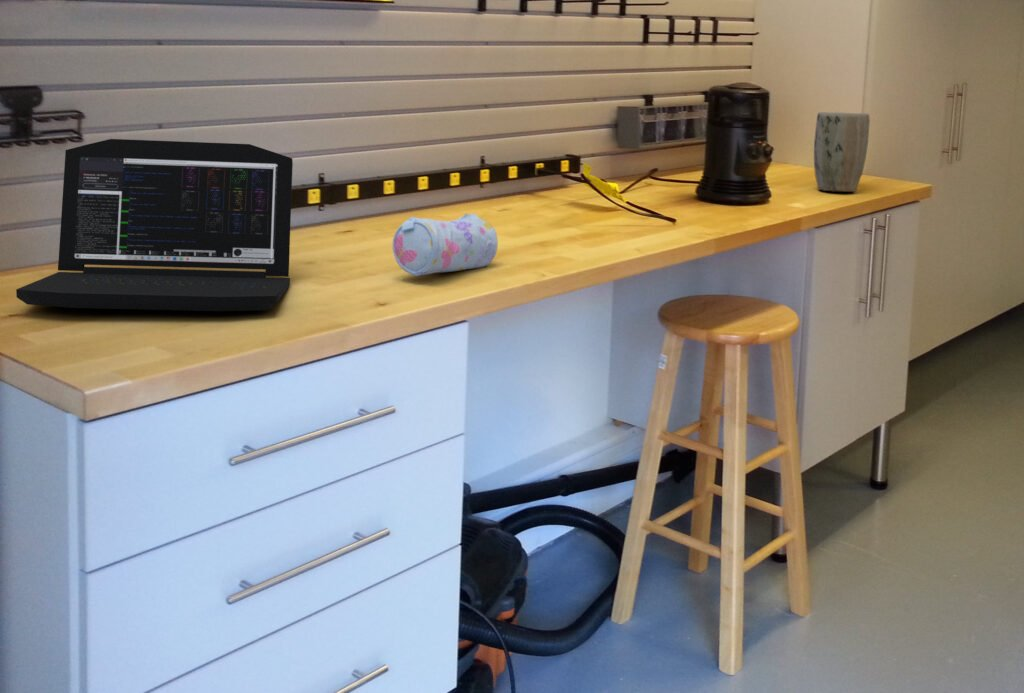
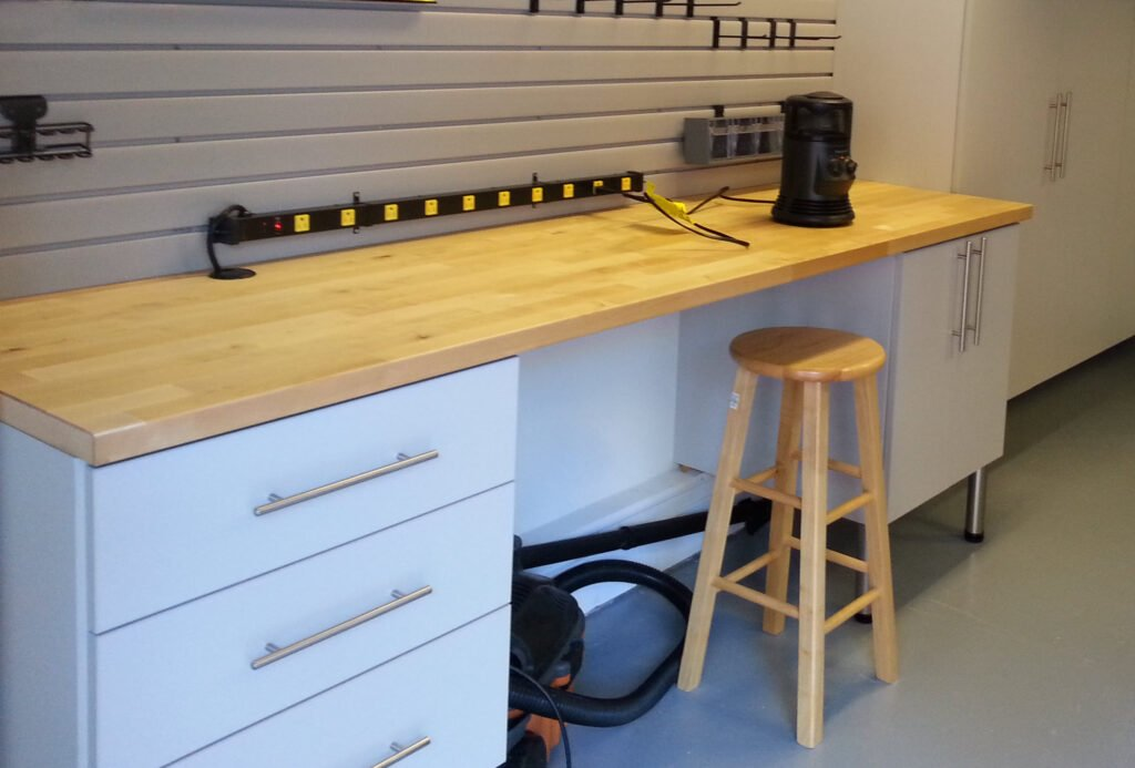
- pencil case (447, 243)
- laptop (163, 220)
- plant pot (840, 152)
